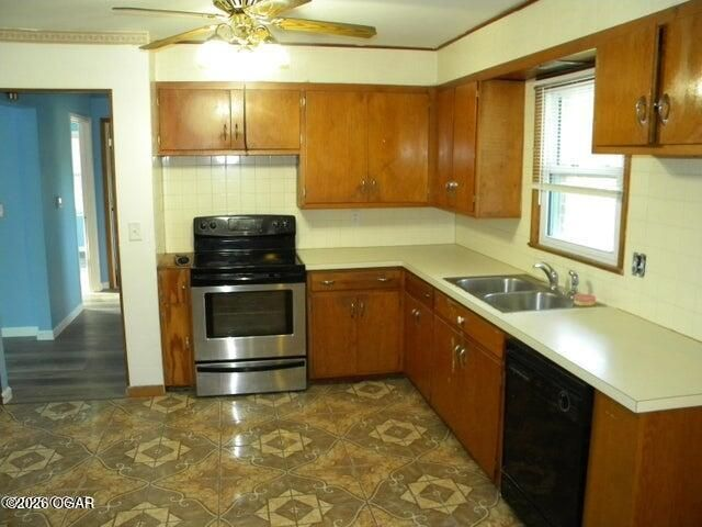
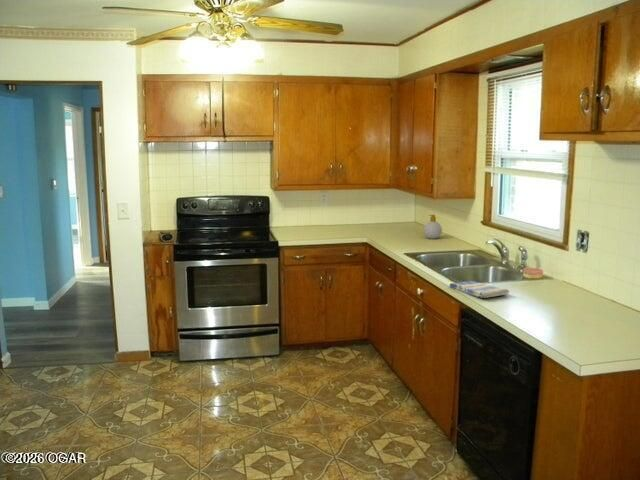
+ dish towel (478, 288)
+ soap bottle (432, 226)
